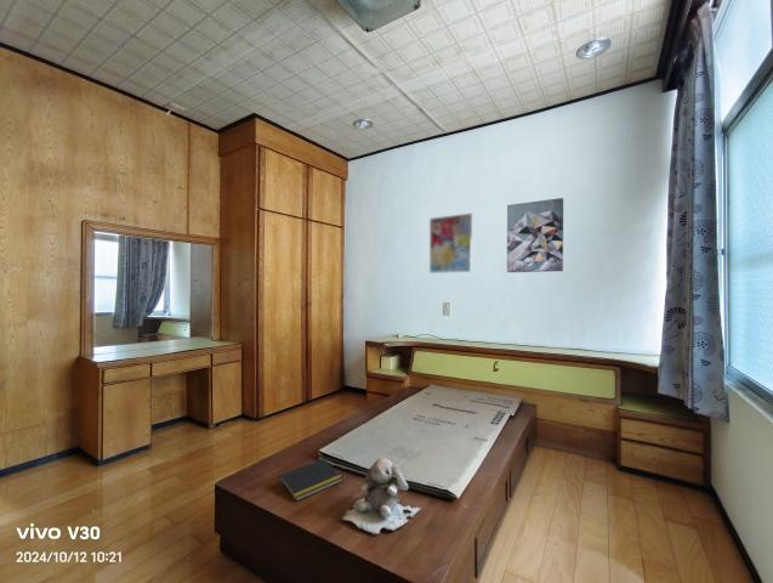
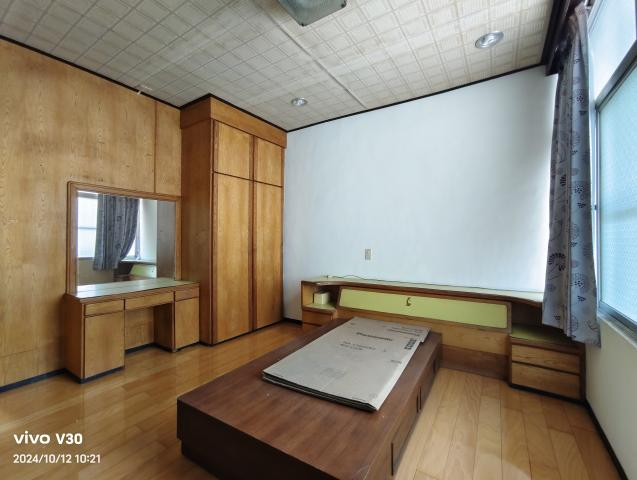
- wall art (449, 244)
- stuffed animal (380, 488)
- wall art (534, 237)
- notepad (311, 477)
